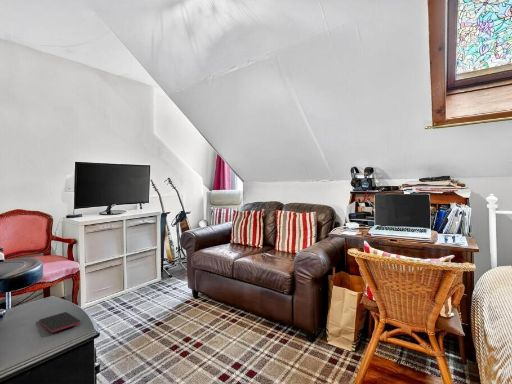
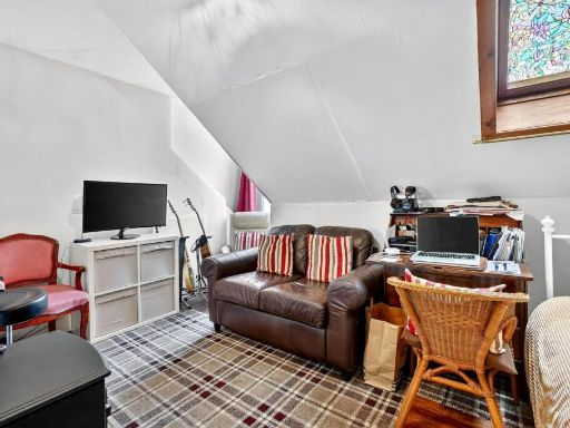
- smartphone (59, 321)
